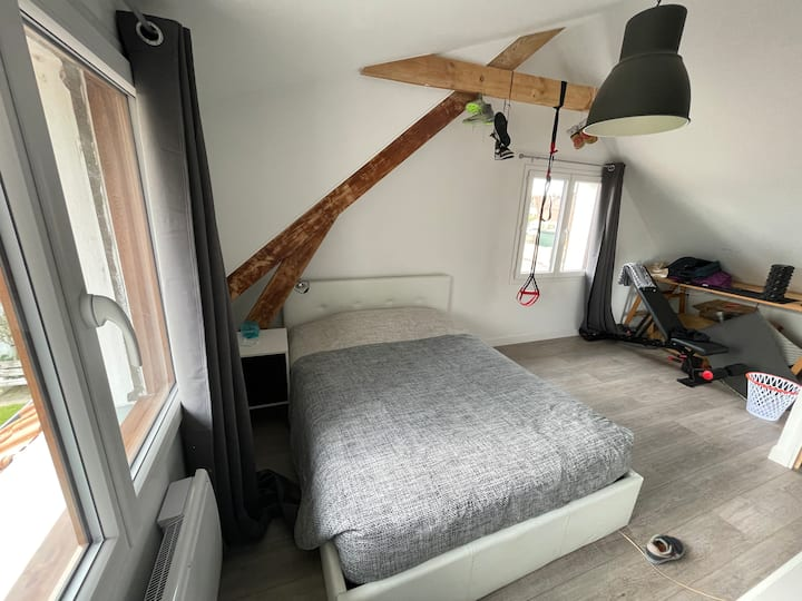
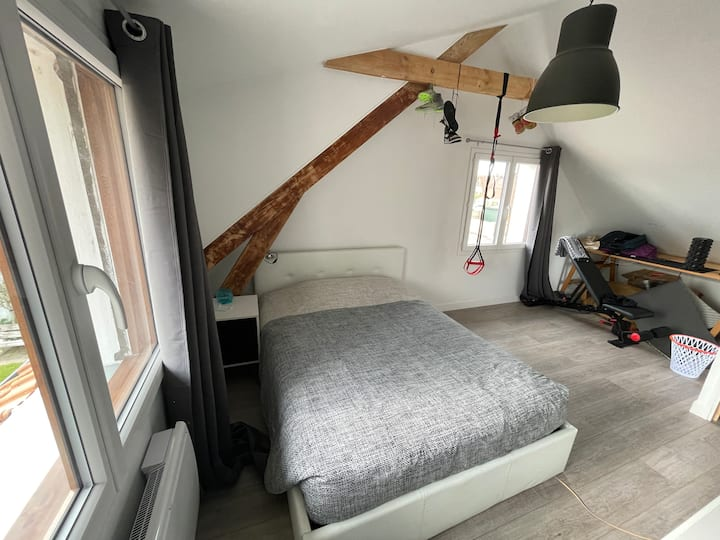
- sneaker (666, 545)
